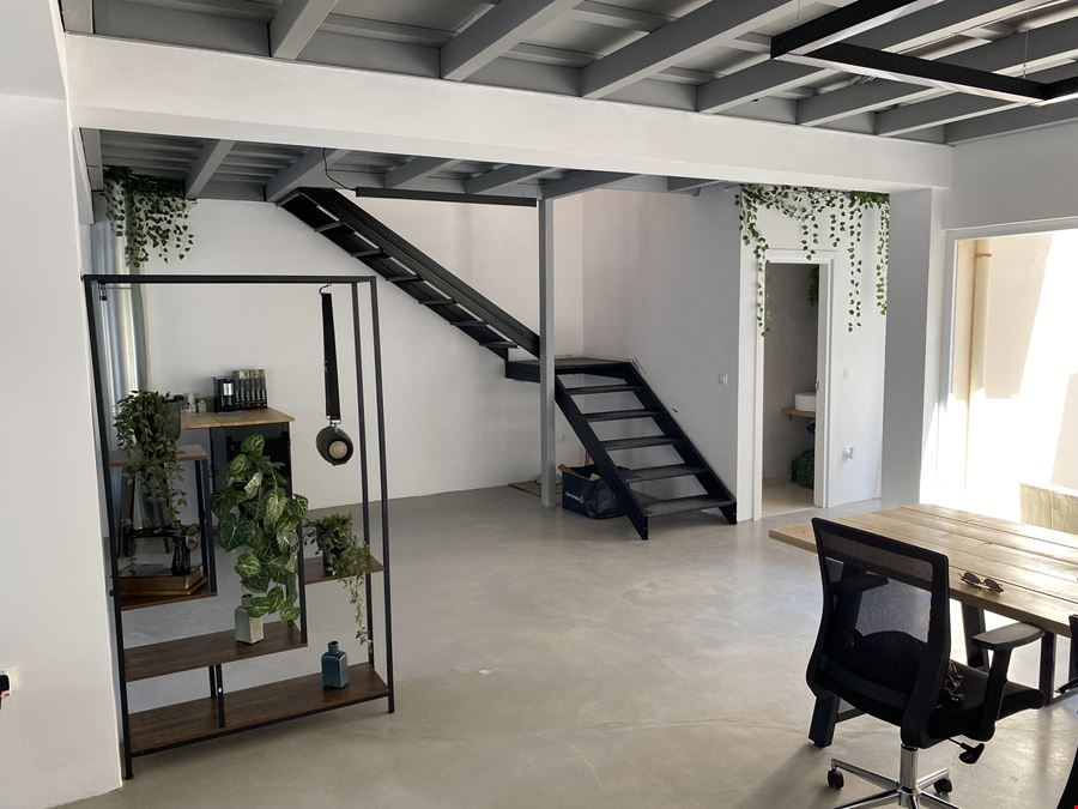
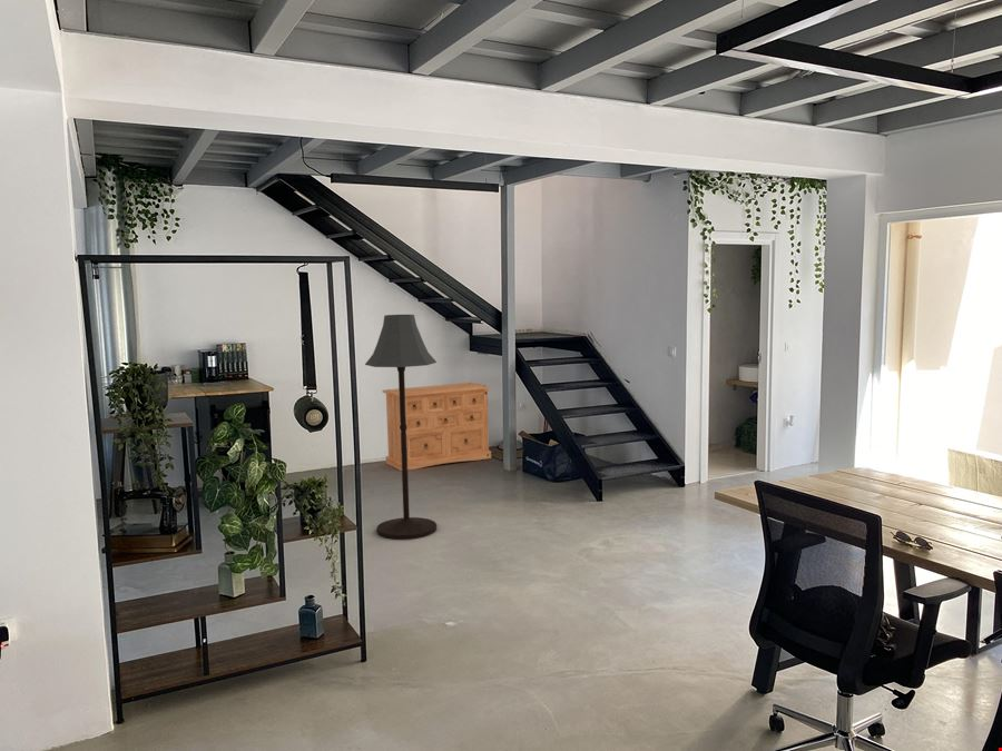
+ floor lamp (403, 424)
+ dresser (438, 424)
